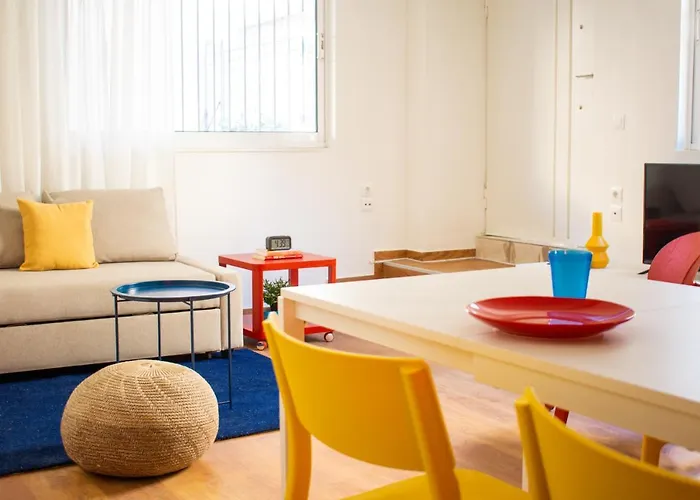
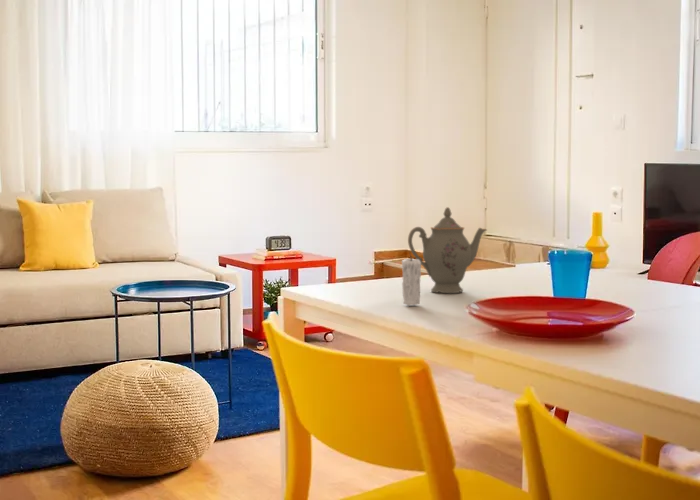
+ chinaware (447, 249)
+ candle (411, 277)
